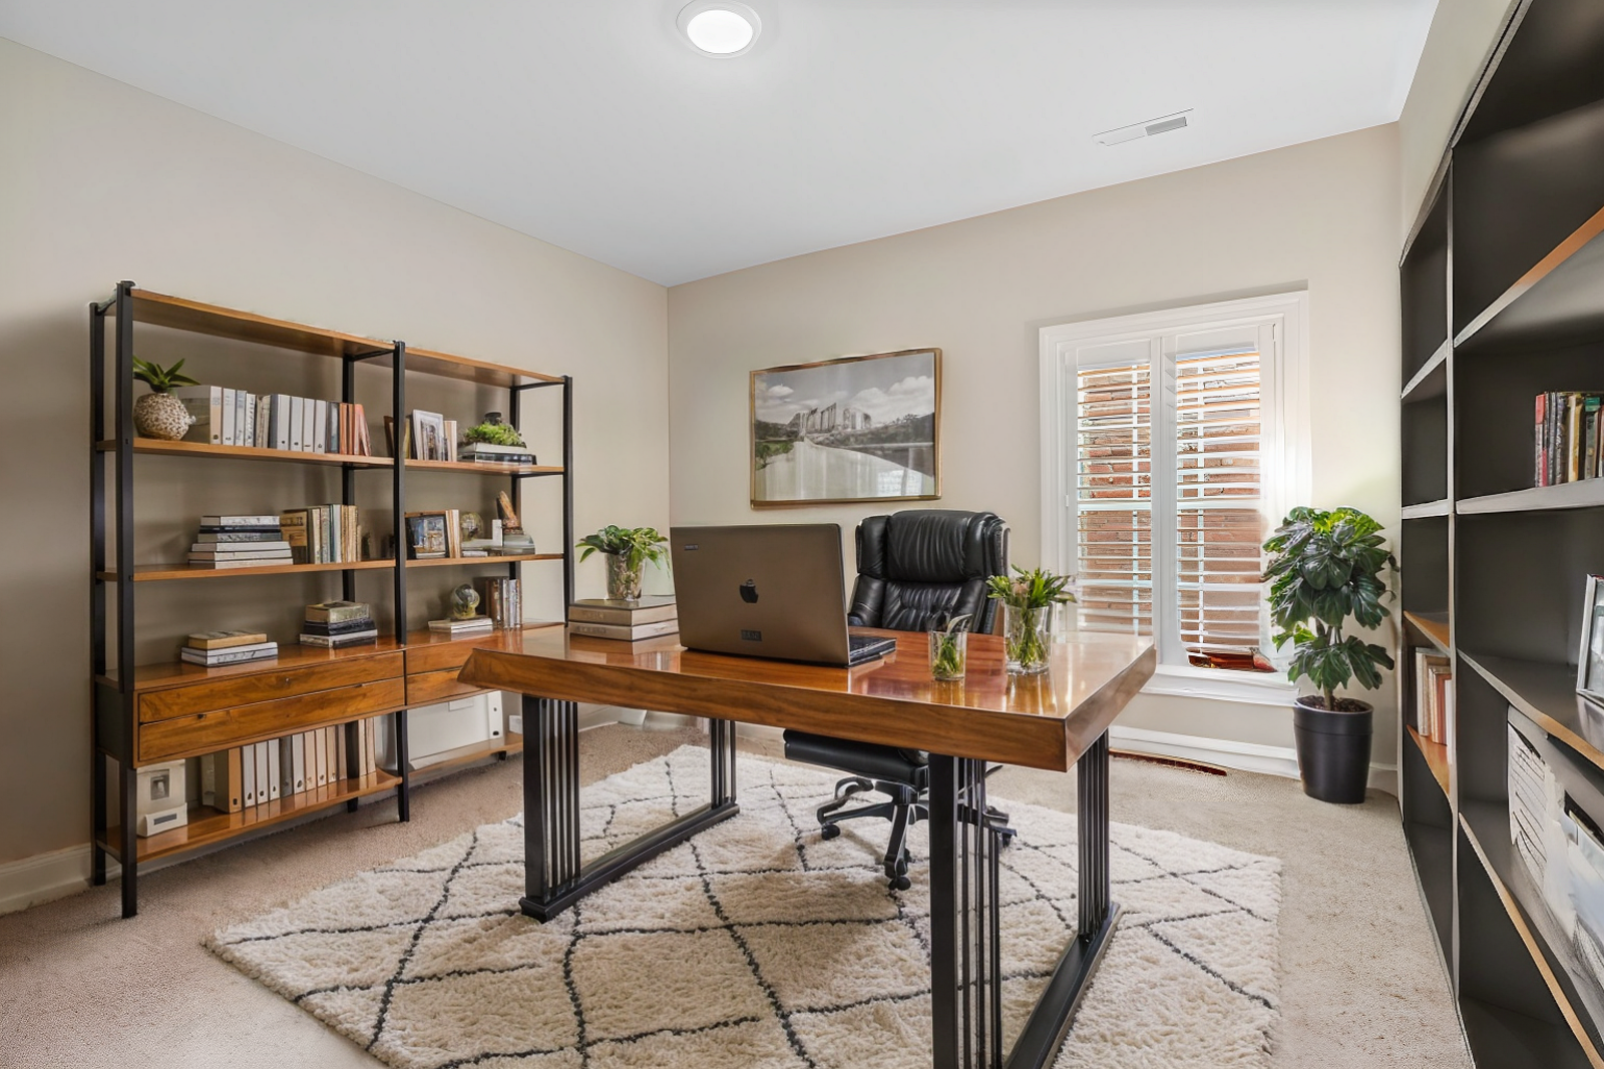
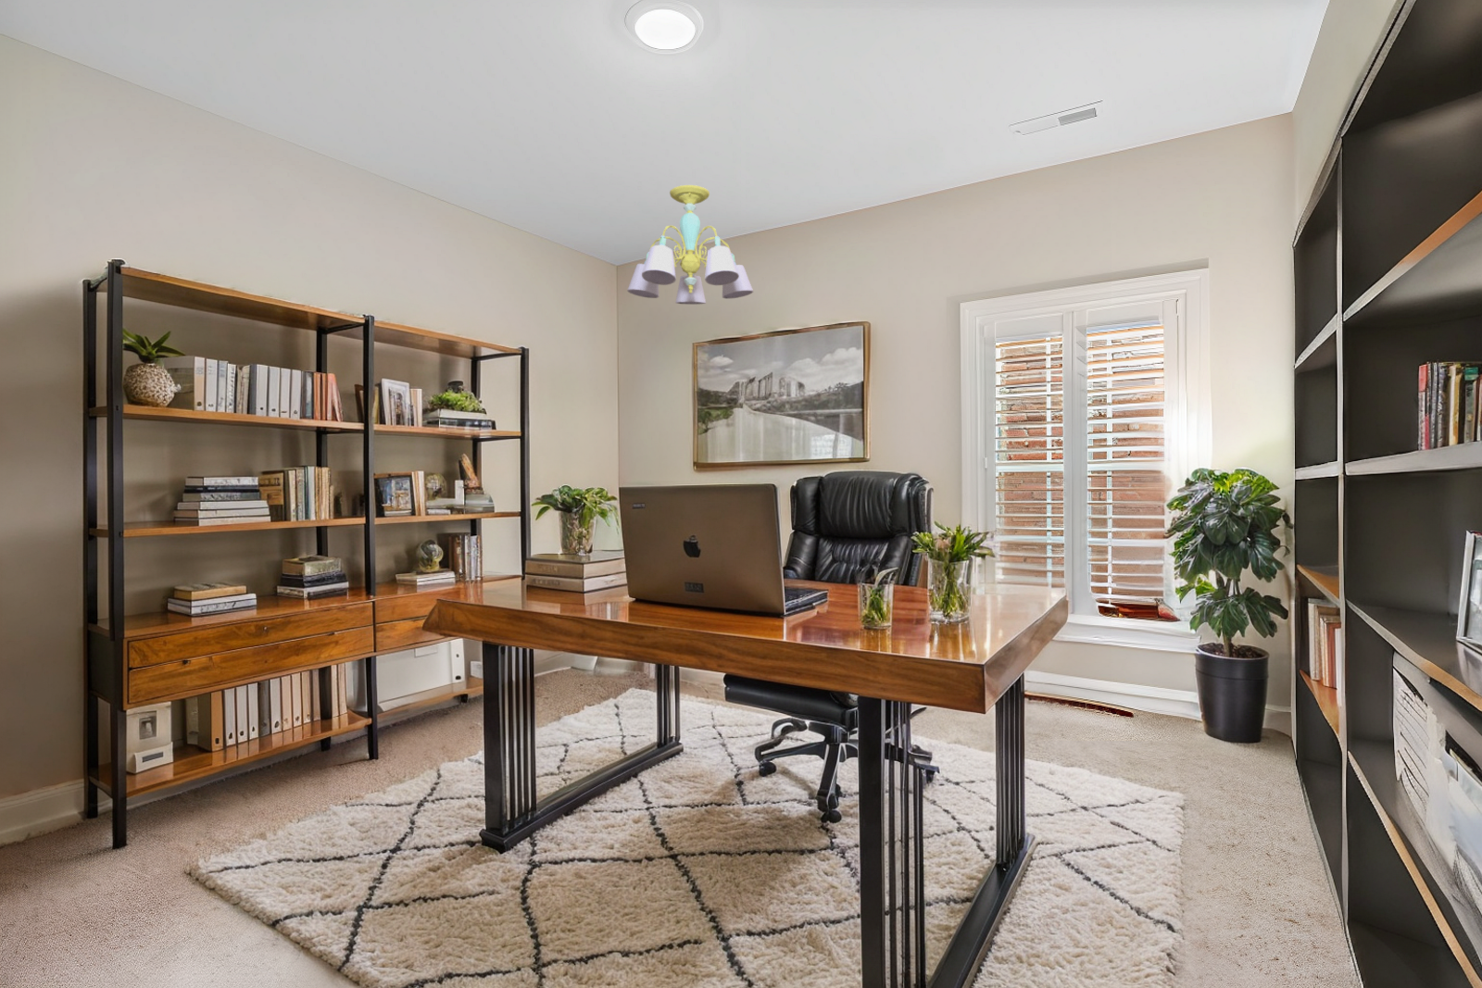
+ chandelier (690, 245)
